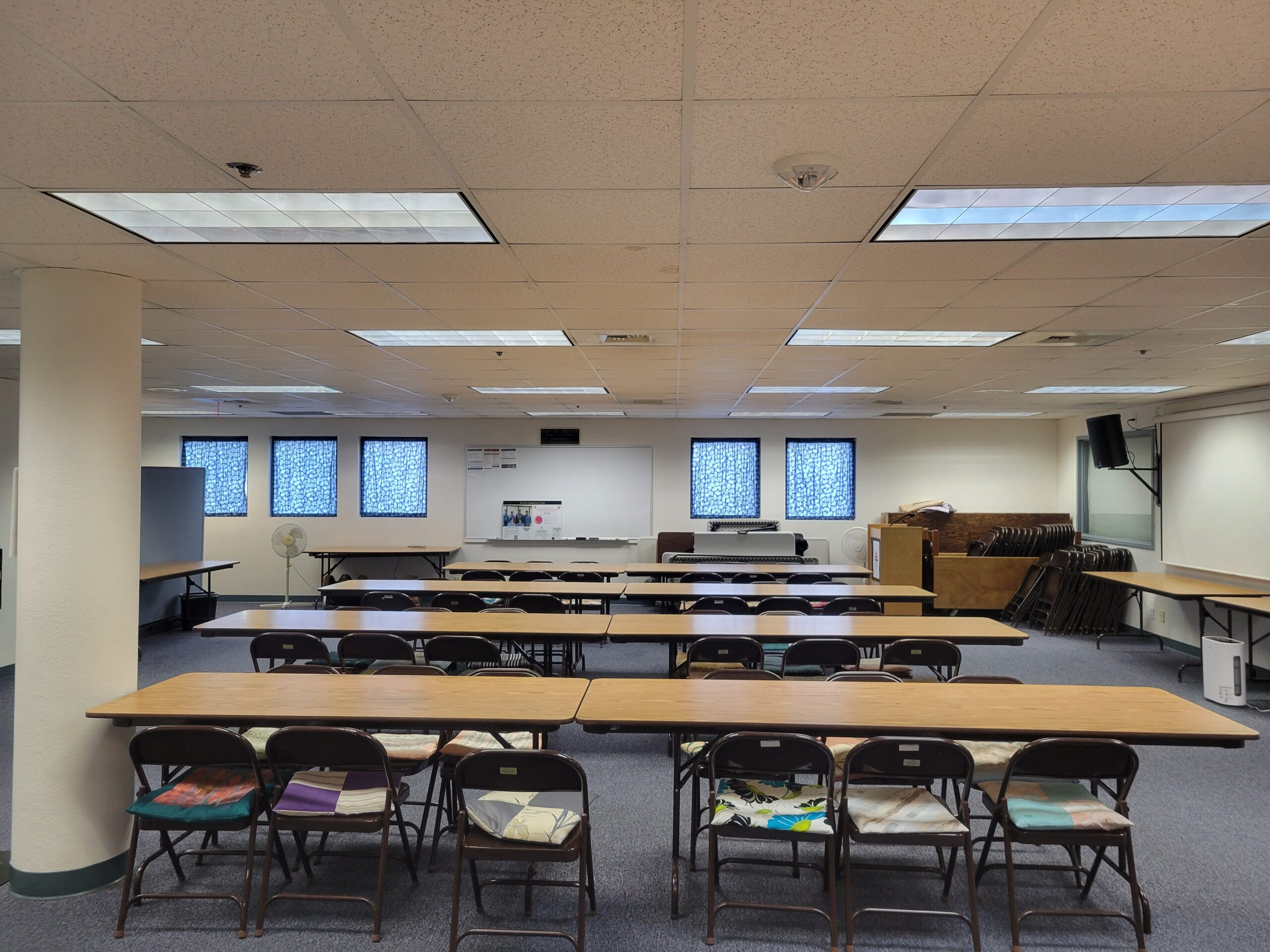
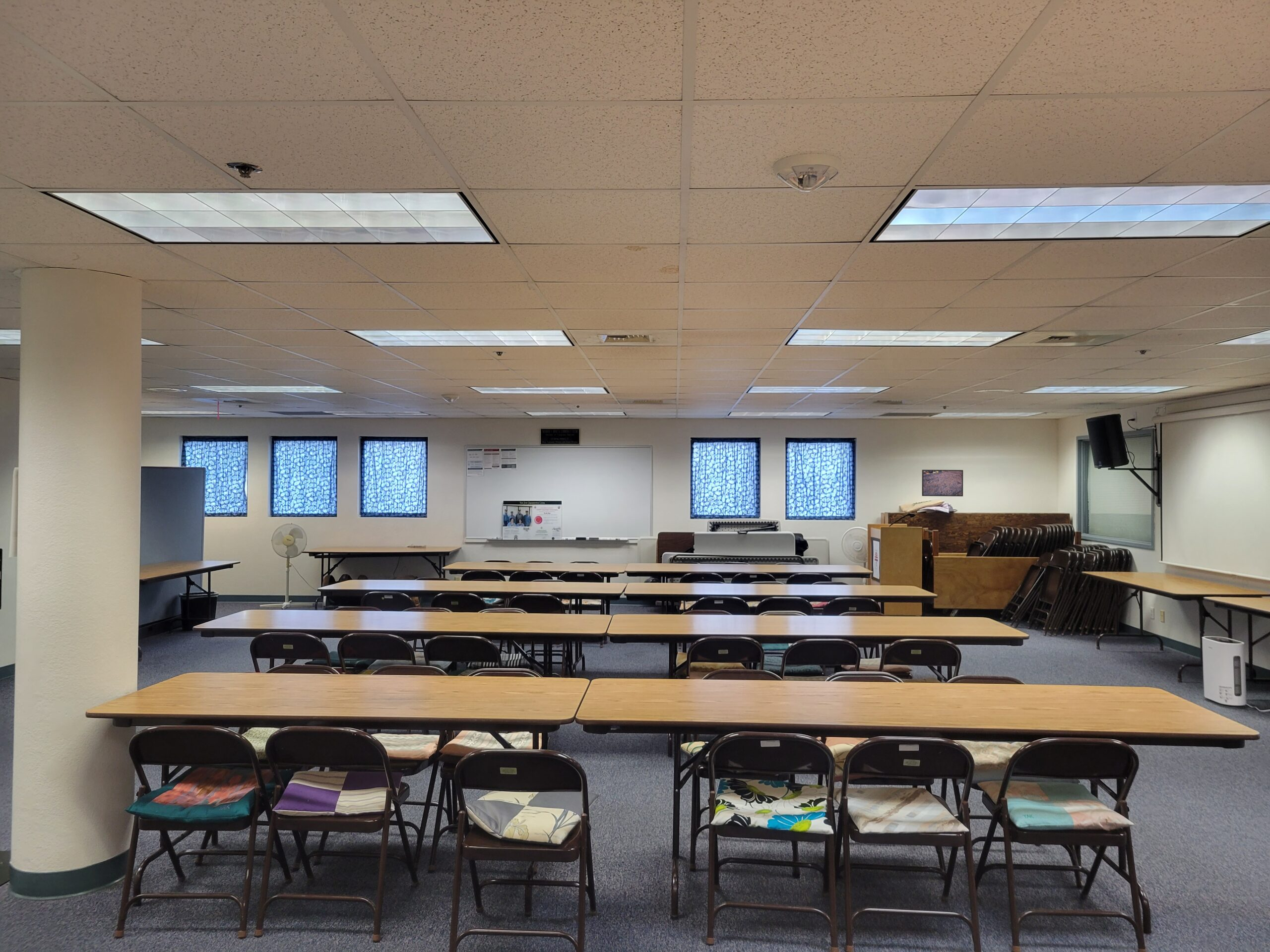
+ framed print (942, 483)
